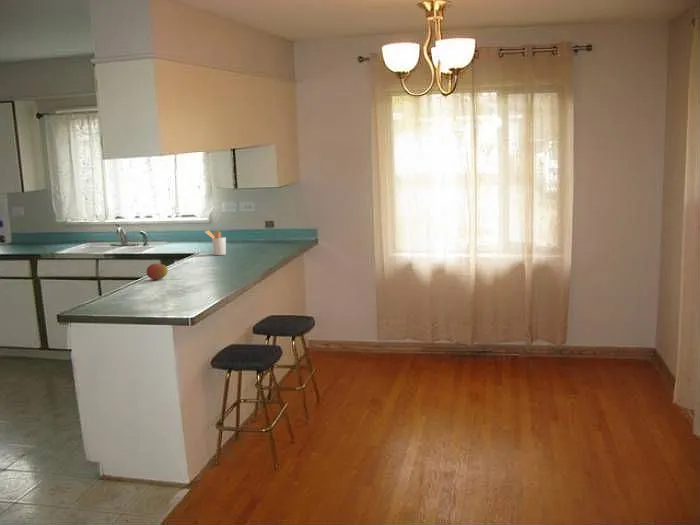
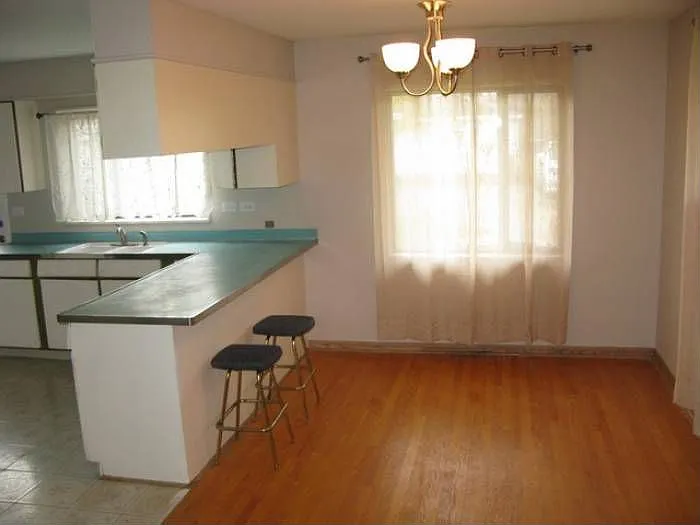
- utensil holder (215, 242)
- fruit (156, 271)
